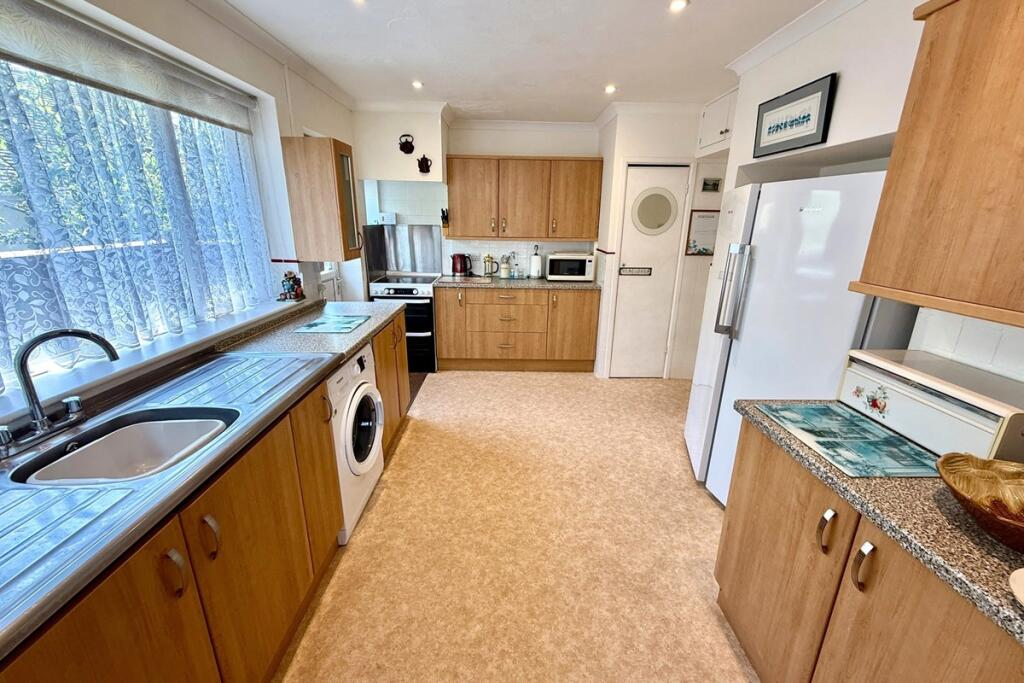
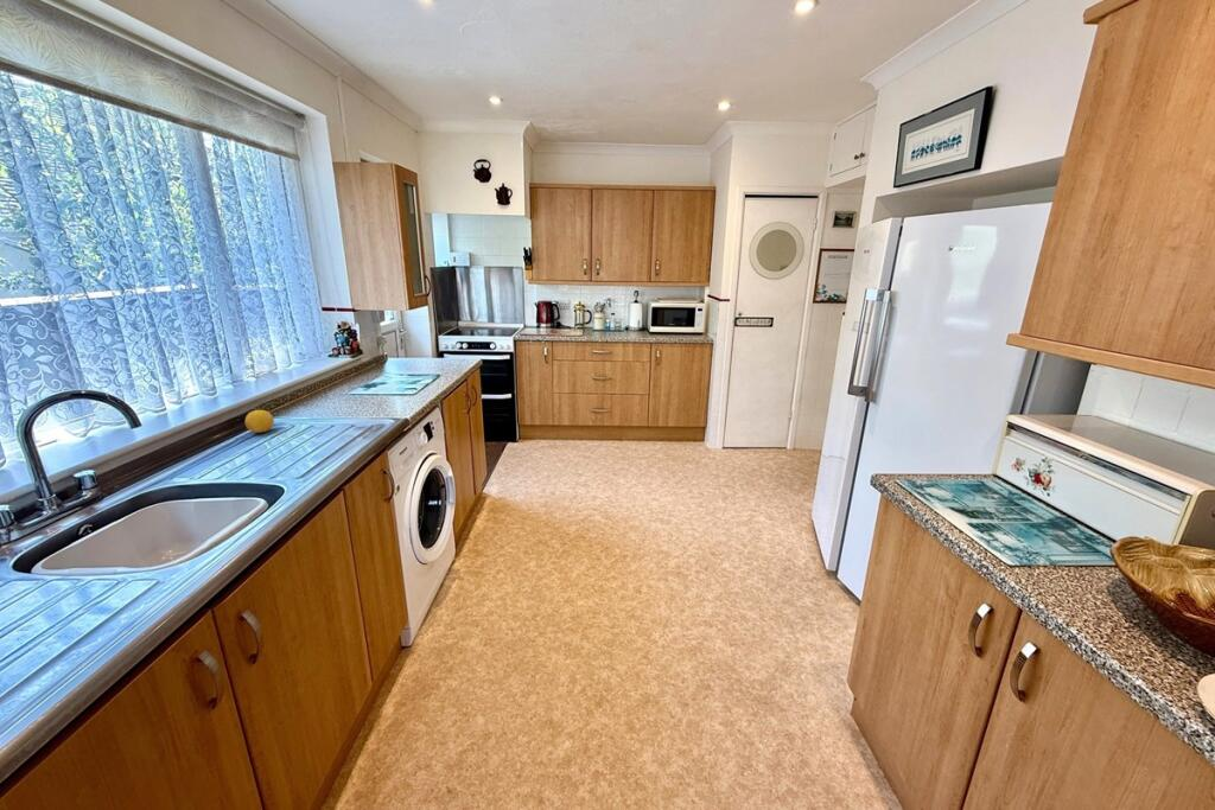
+ fruit (259, 421)
